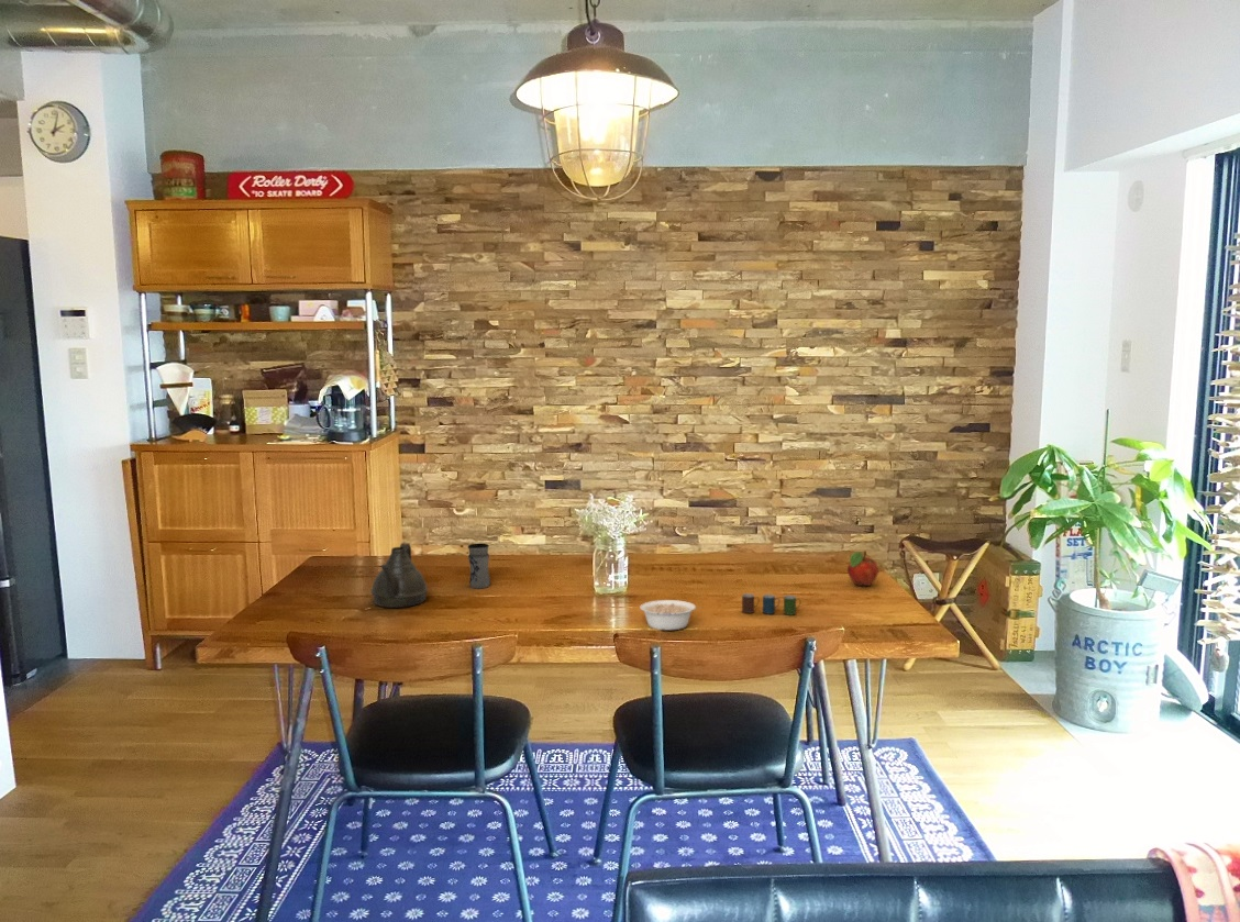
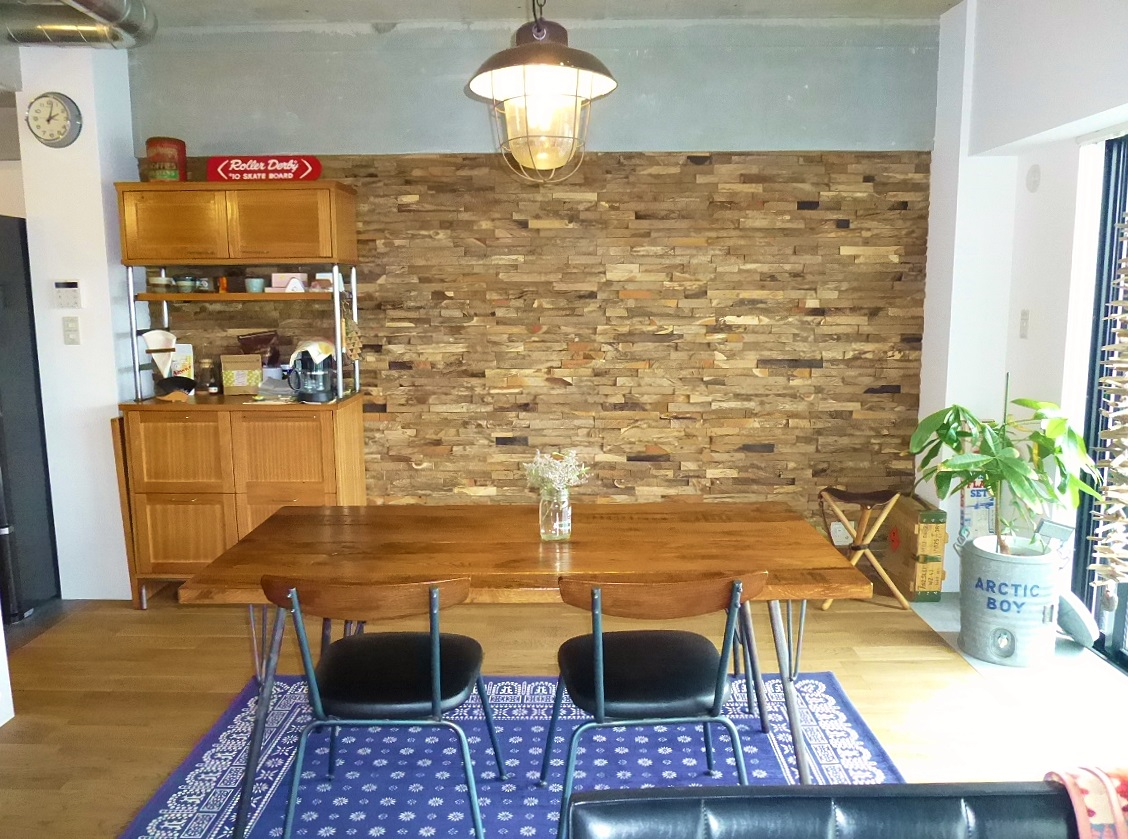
- jar (478, 565)
- teapot (395, 577)
- fruit (861, 568)
- cup (771, 599)
- legume (669, 613)
